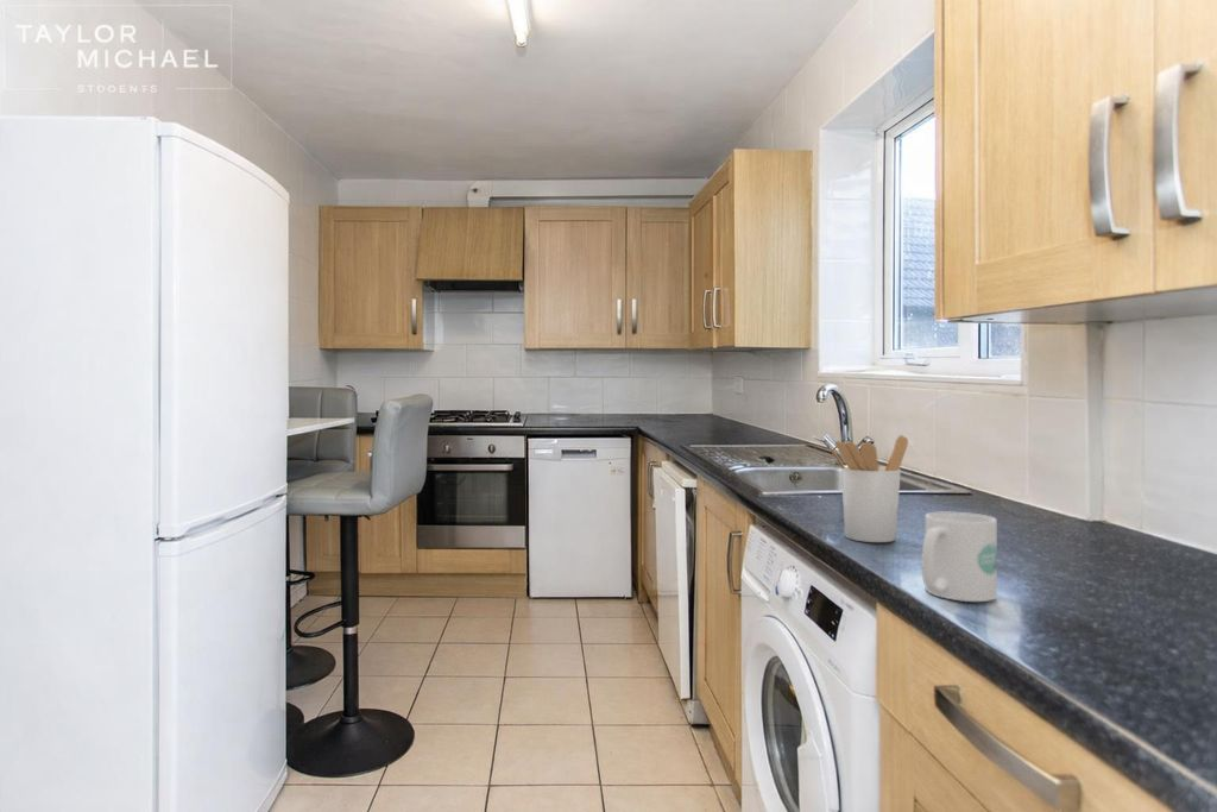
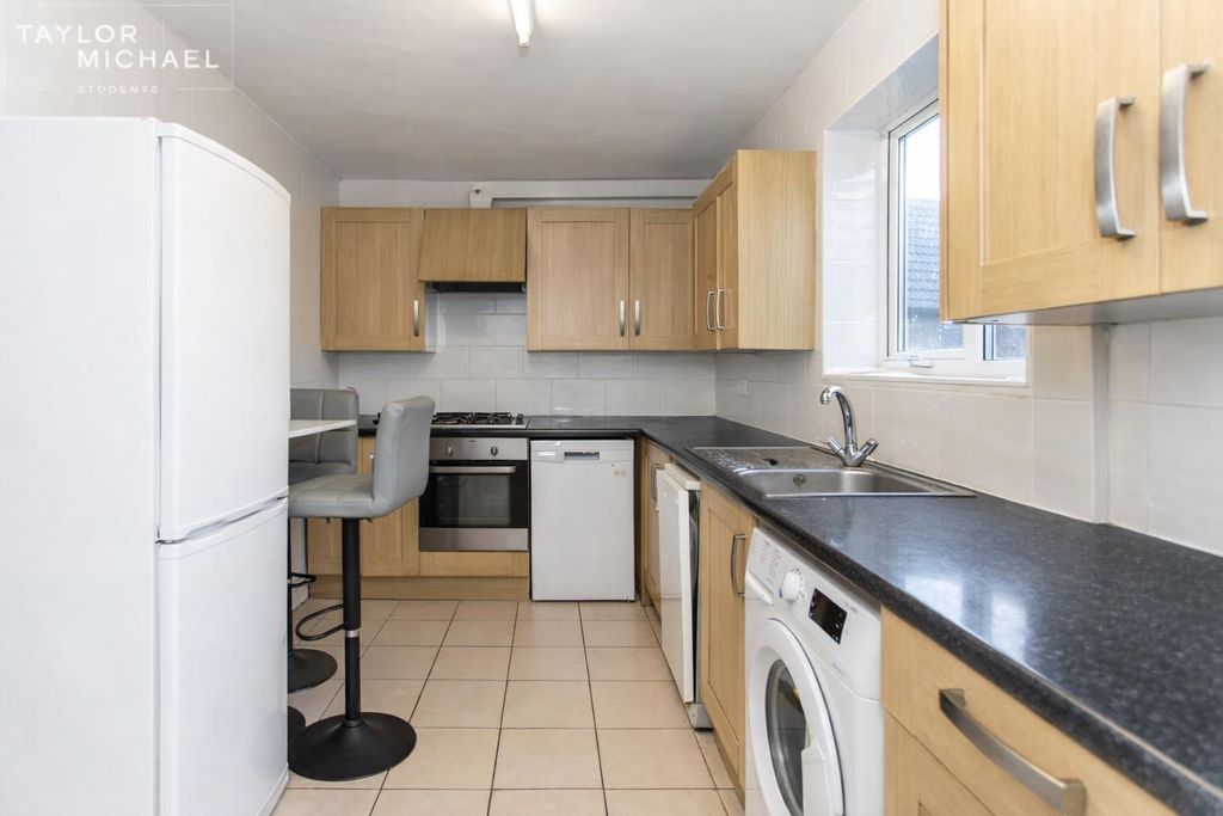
- mug (952, 555)
- utensil holder (865, 487)
